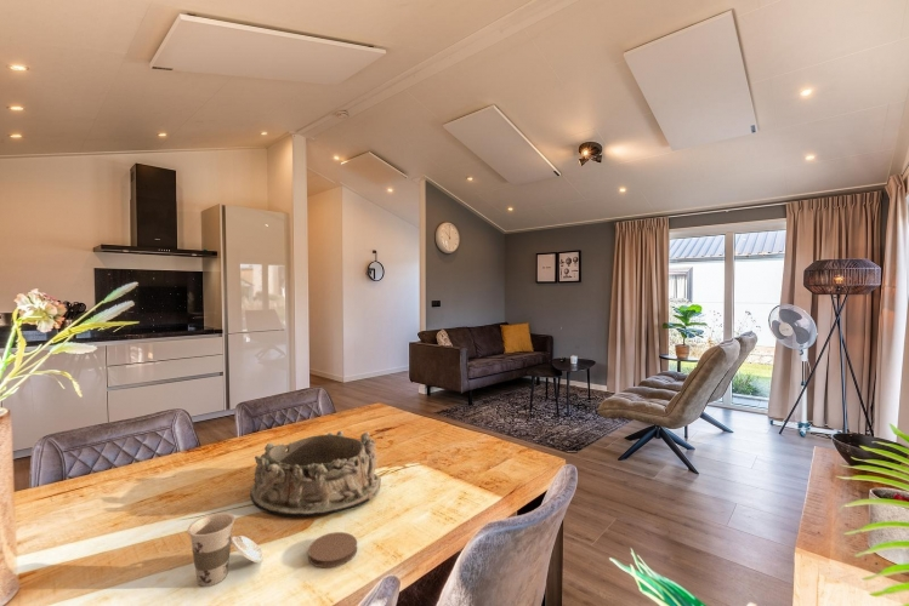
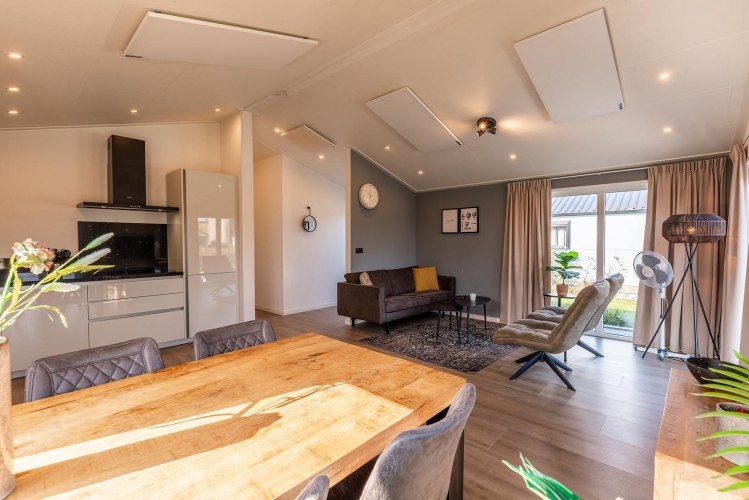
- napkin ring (317, 465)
- coaster (333, 548)
- cup (227, 544)
